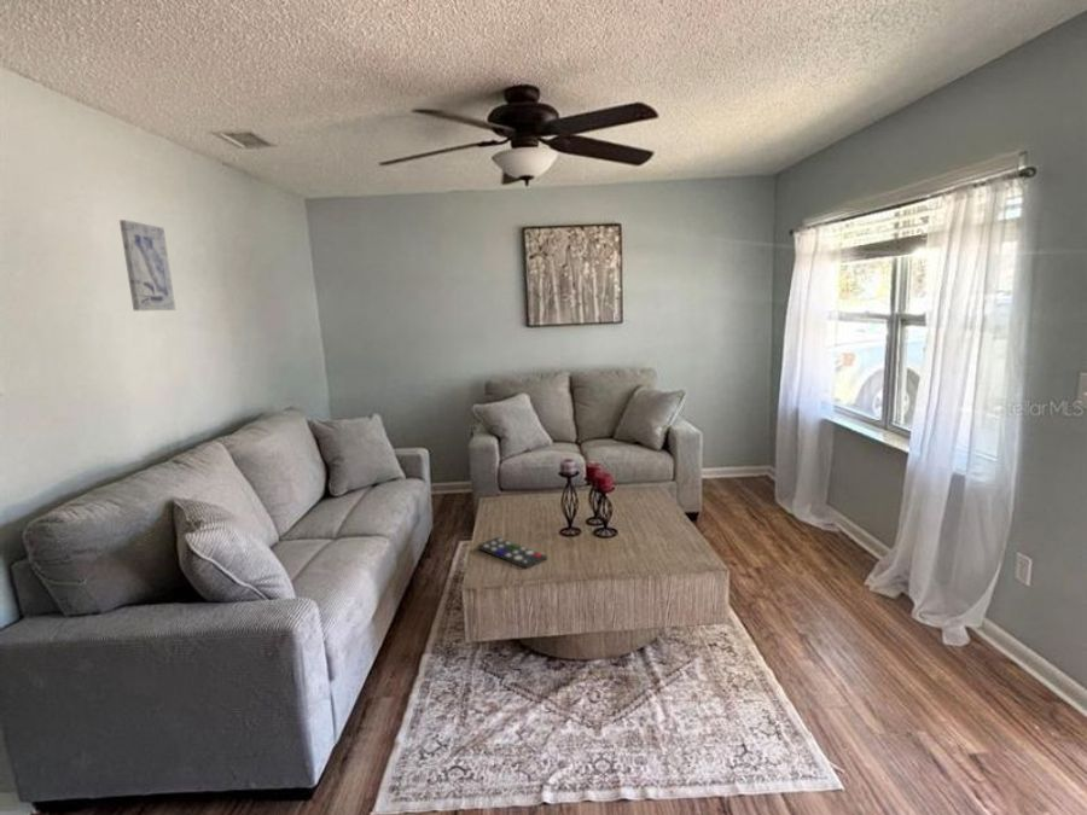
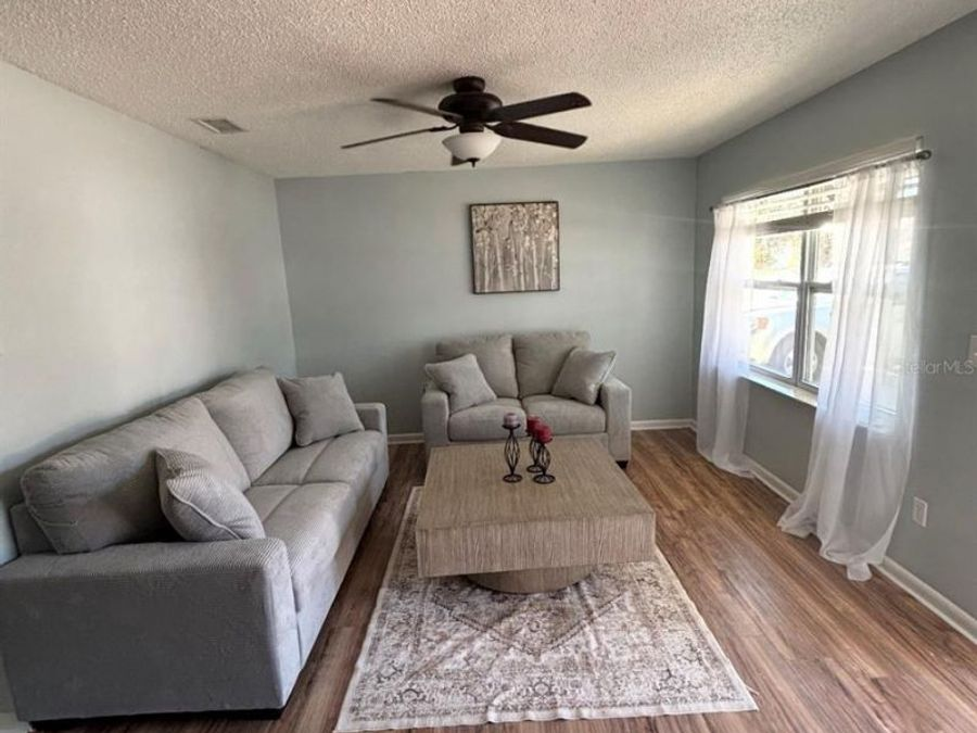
- remote control (511, 551)
- wall art (149, 267)
